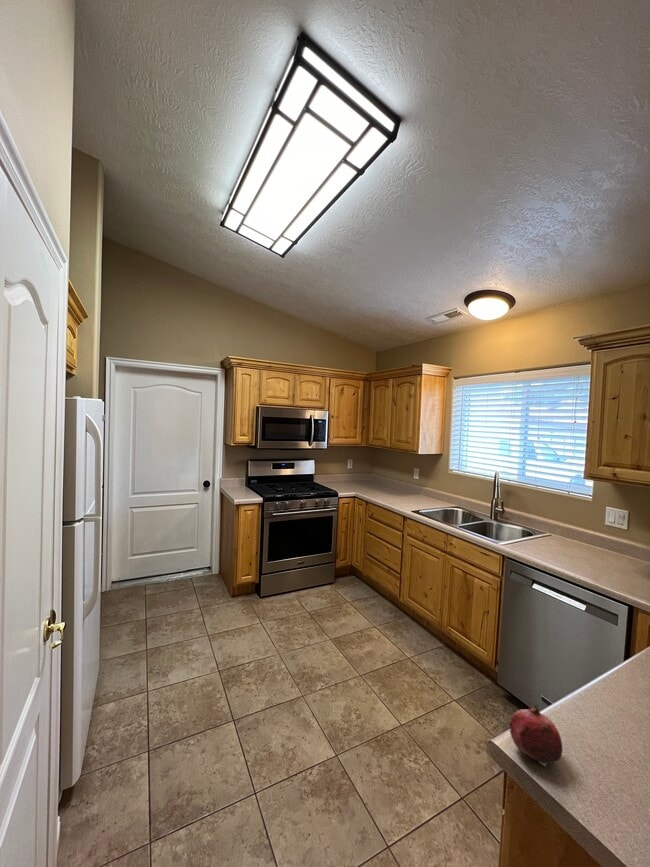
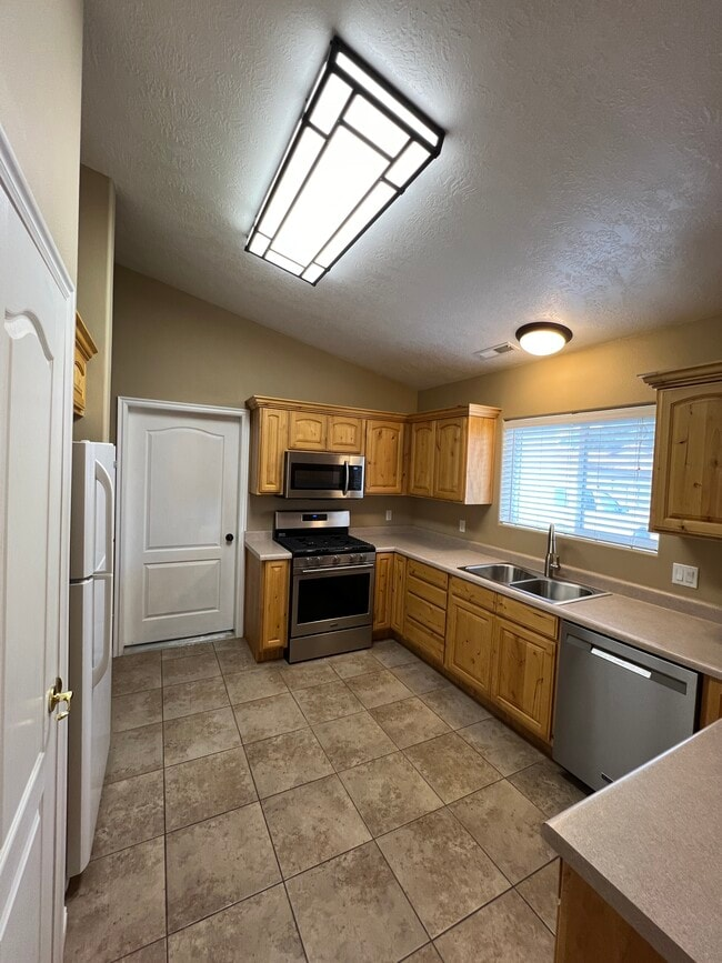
- fruit (535, 730)
